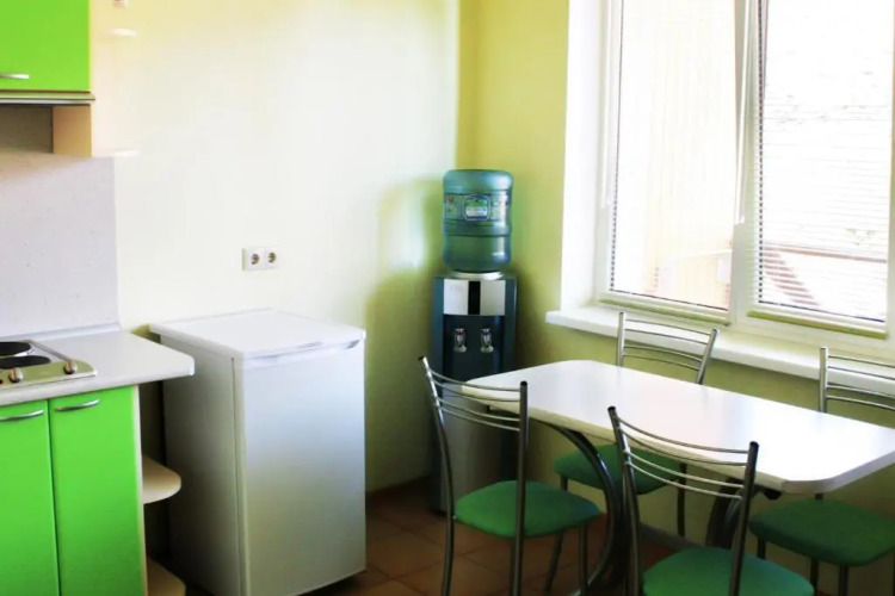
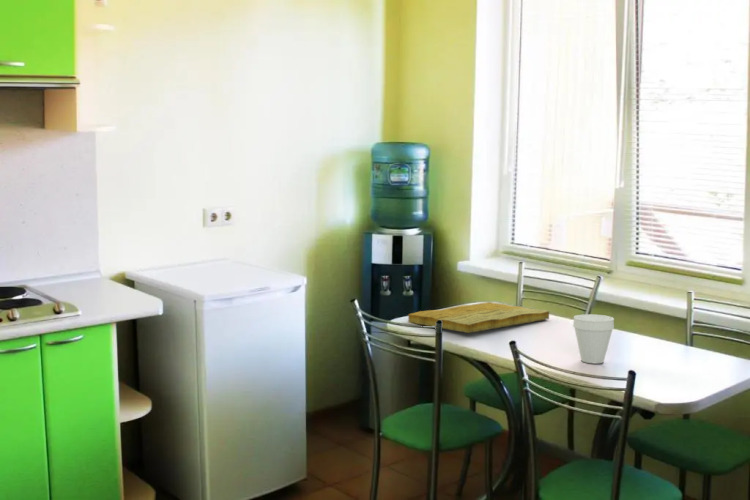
+ cup (593, 339)
+ cutting board (479, 314)
